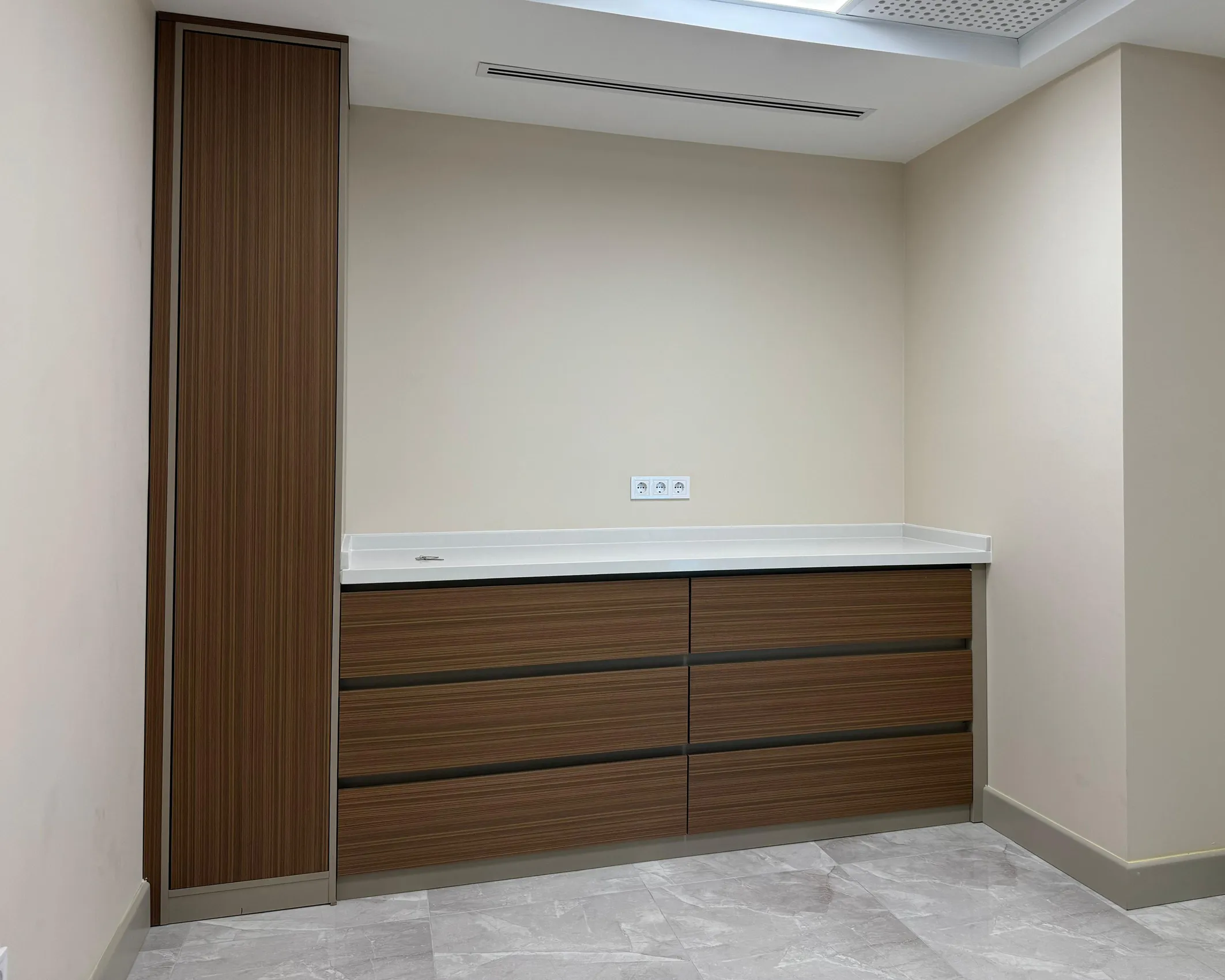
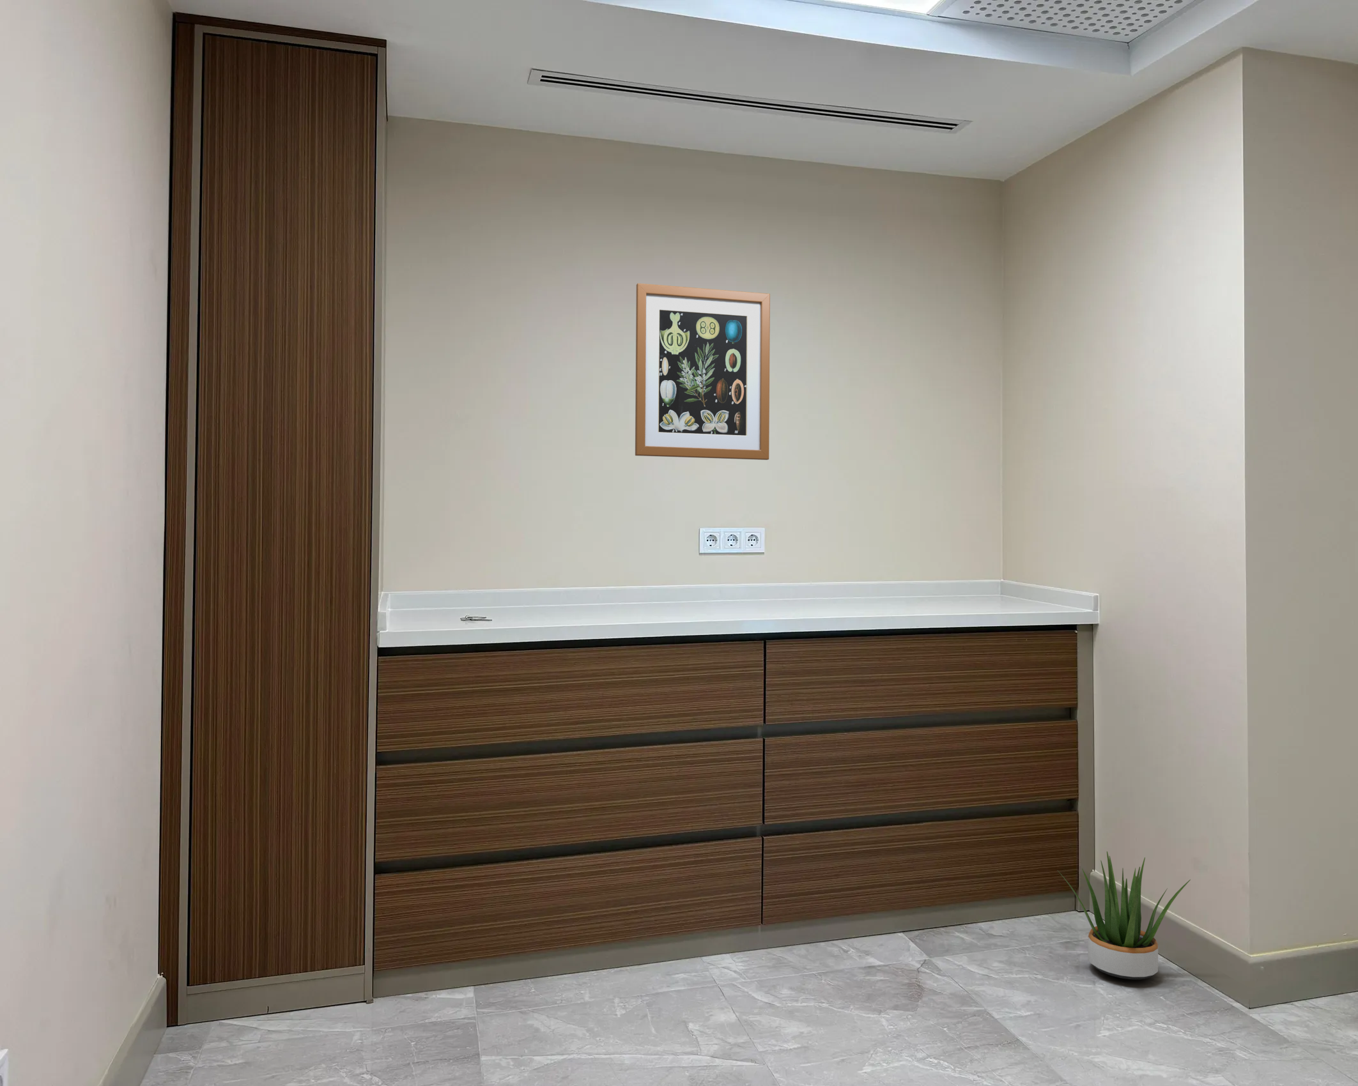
+ wall art (704, 373)
+ potted plant (1123, 915)
